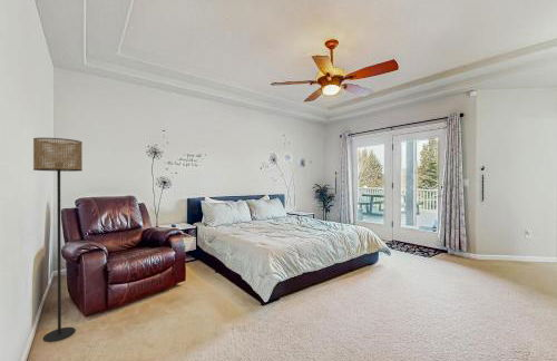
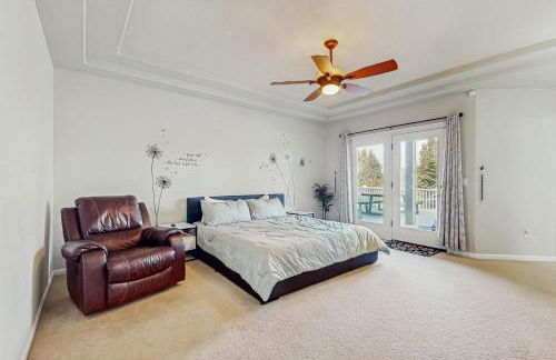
- floor lamp (59, 237)
